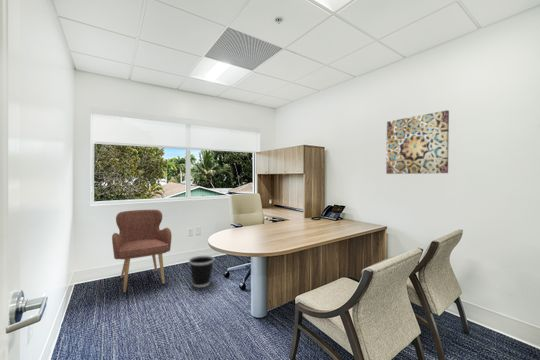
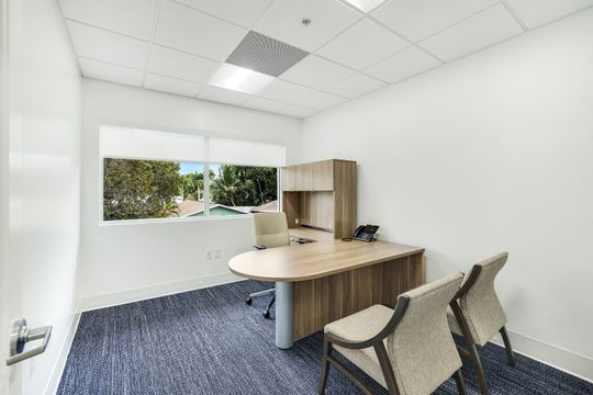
- armchair (141, 246)
- wall art (414, 145)
- wastebasket (201, 271)
